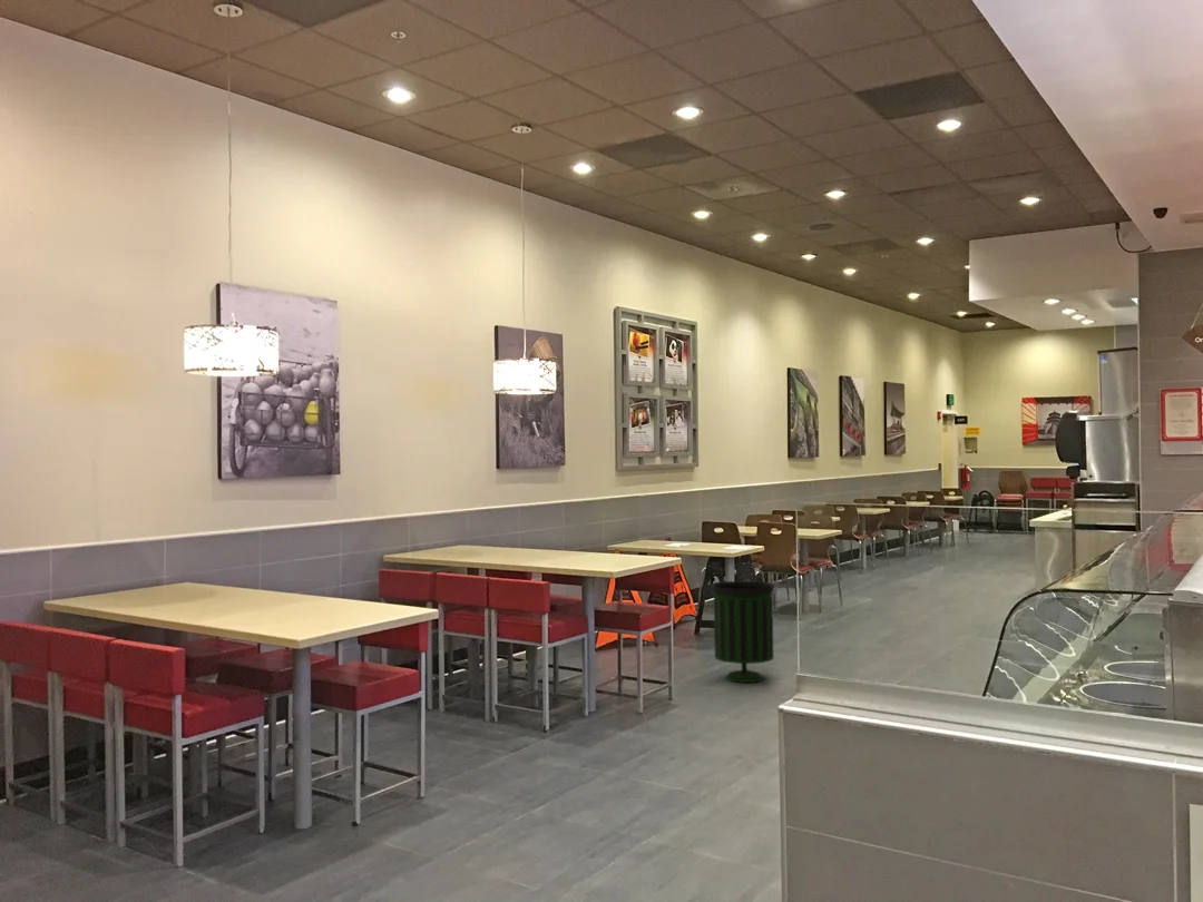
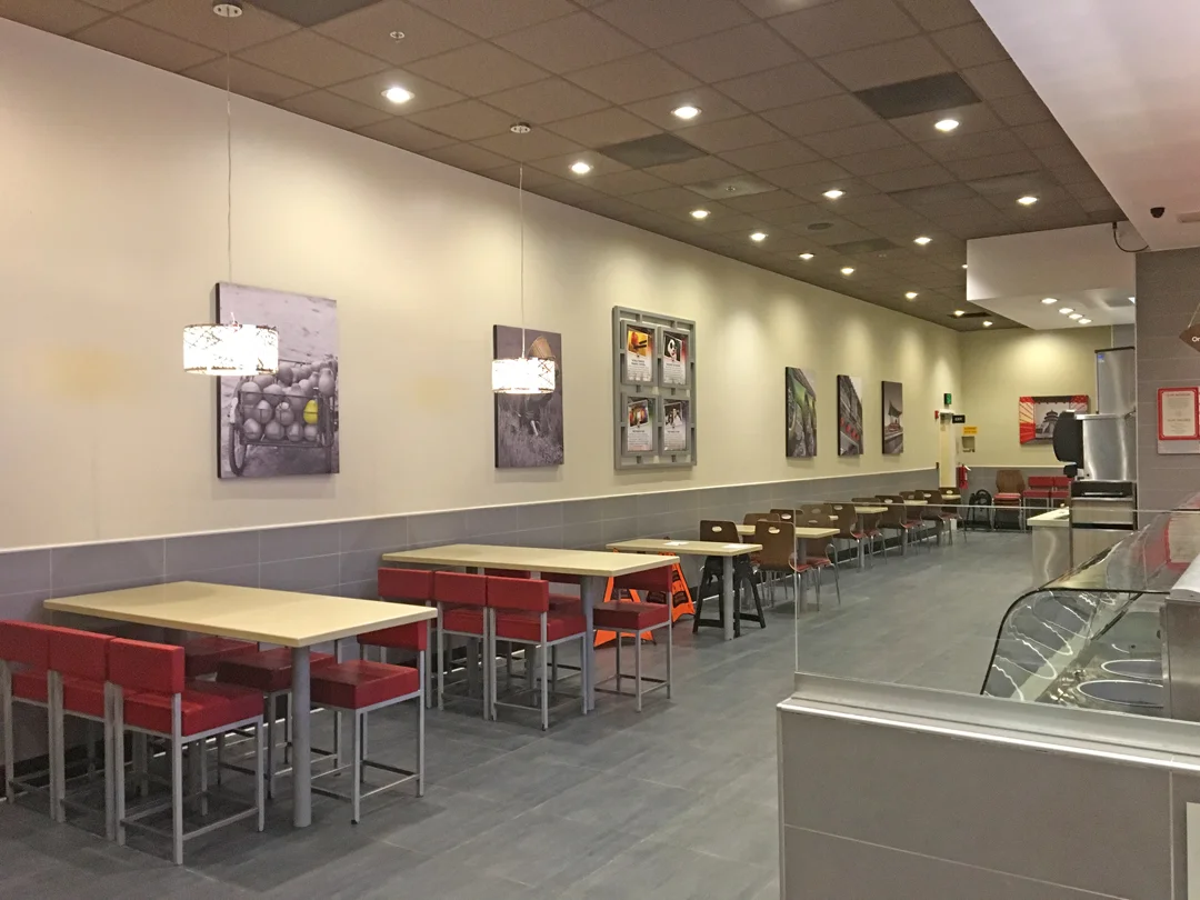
- trash can (743, 631)
